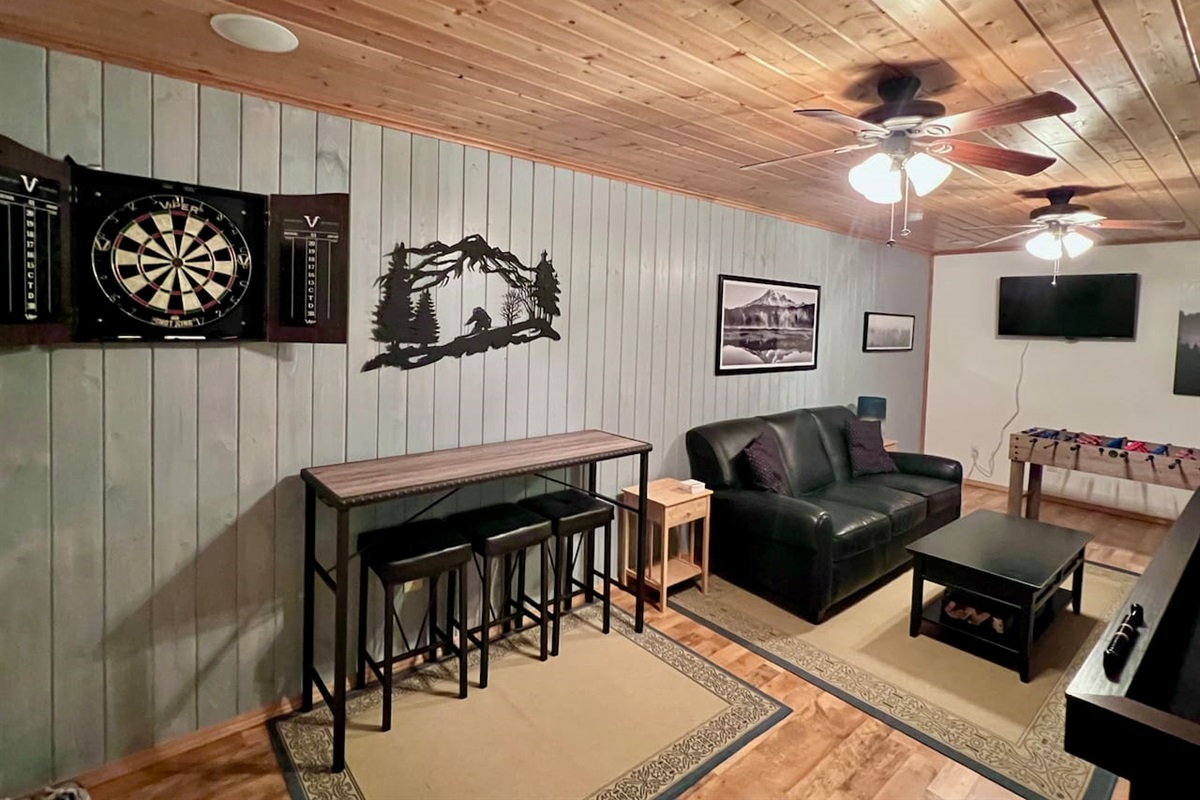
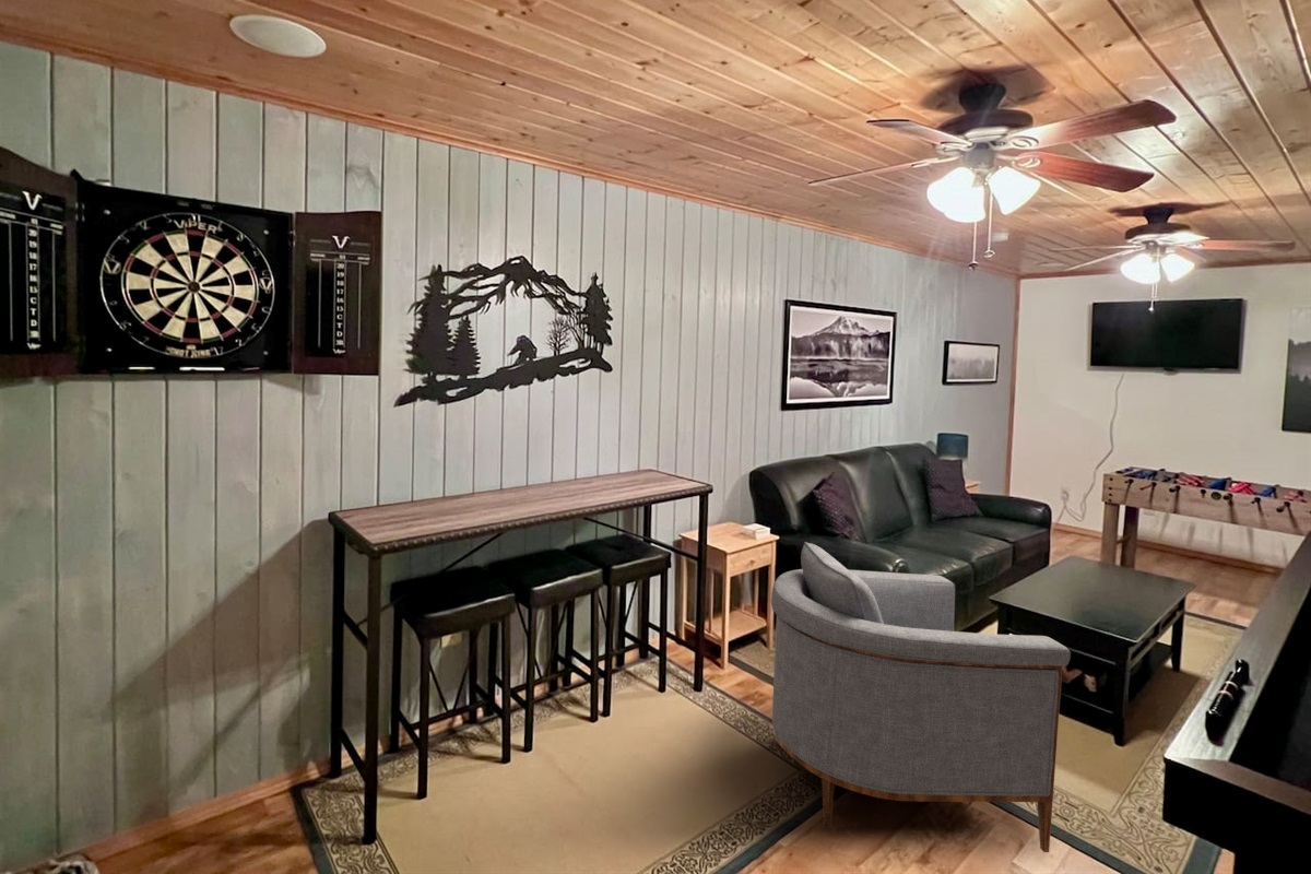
+ armchair (884, 671)
